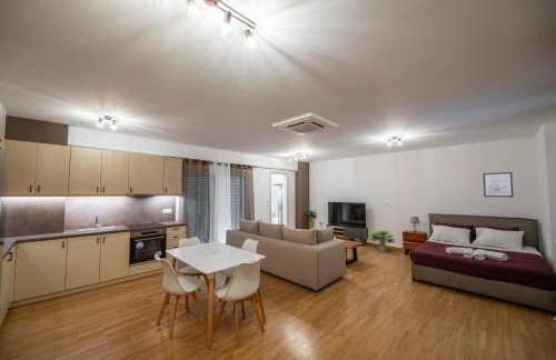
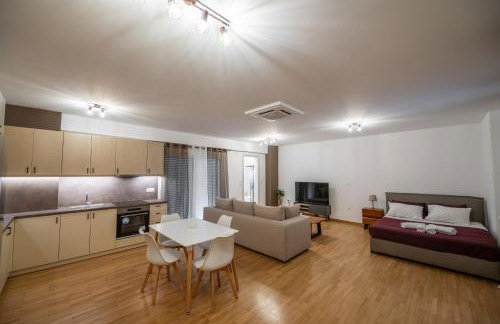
- potted plant (381, 239)
- wall art (497, 184)
